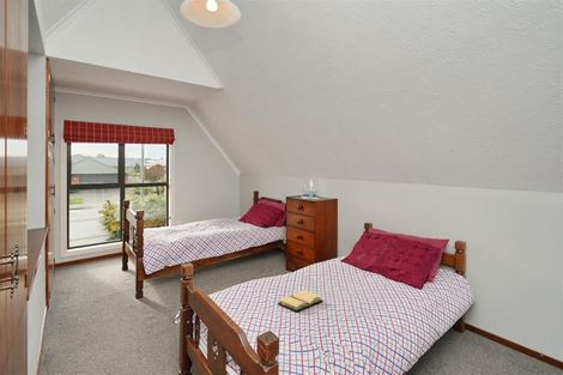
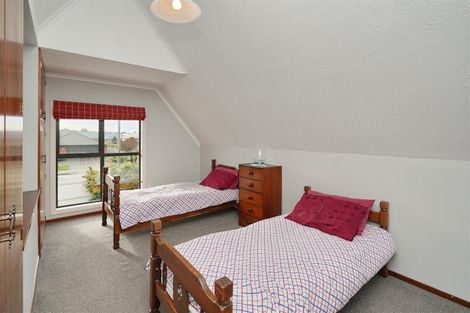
- book (299, 300)
